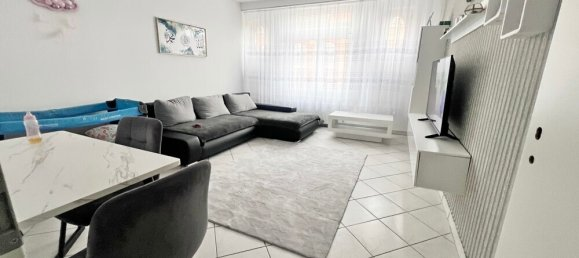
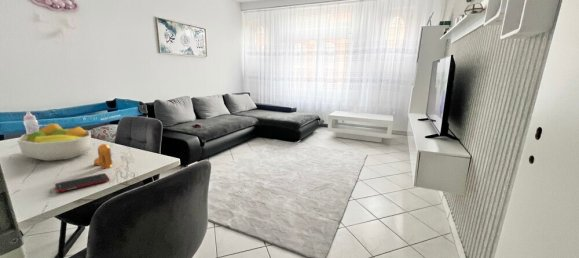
+ cell phone (83, 182)
+ fruit bowl (58, 140)
+ pepper shaker (101, 154)
